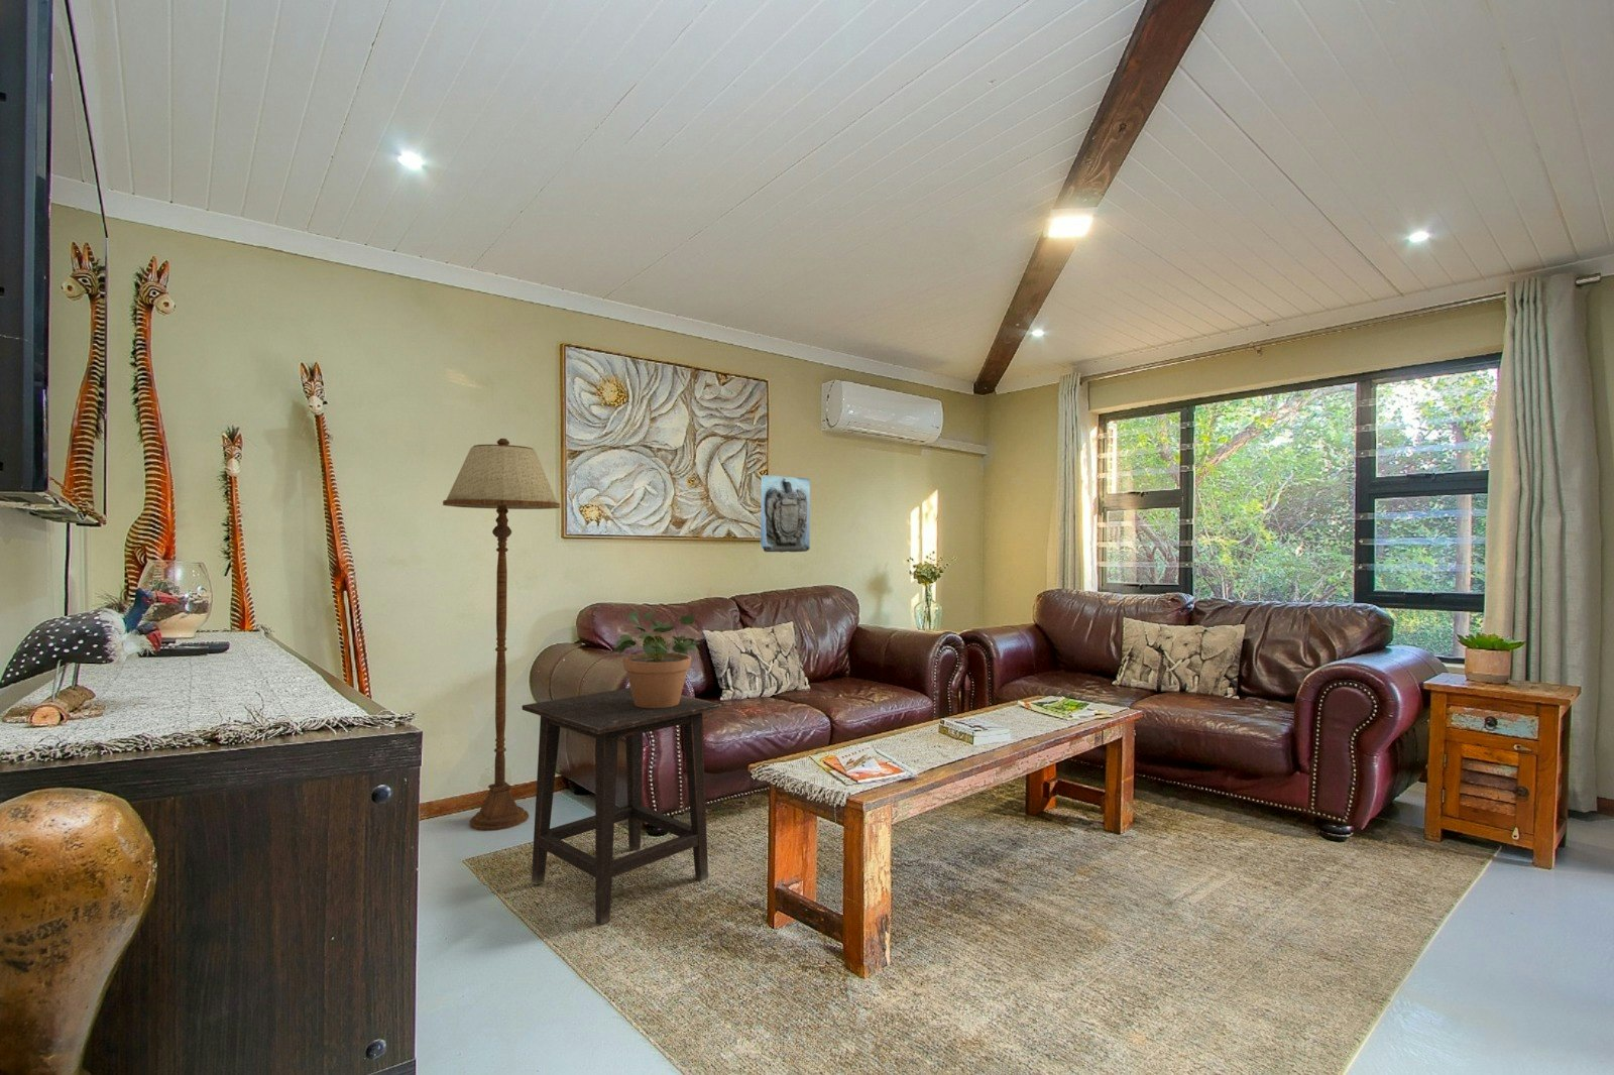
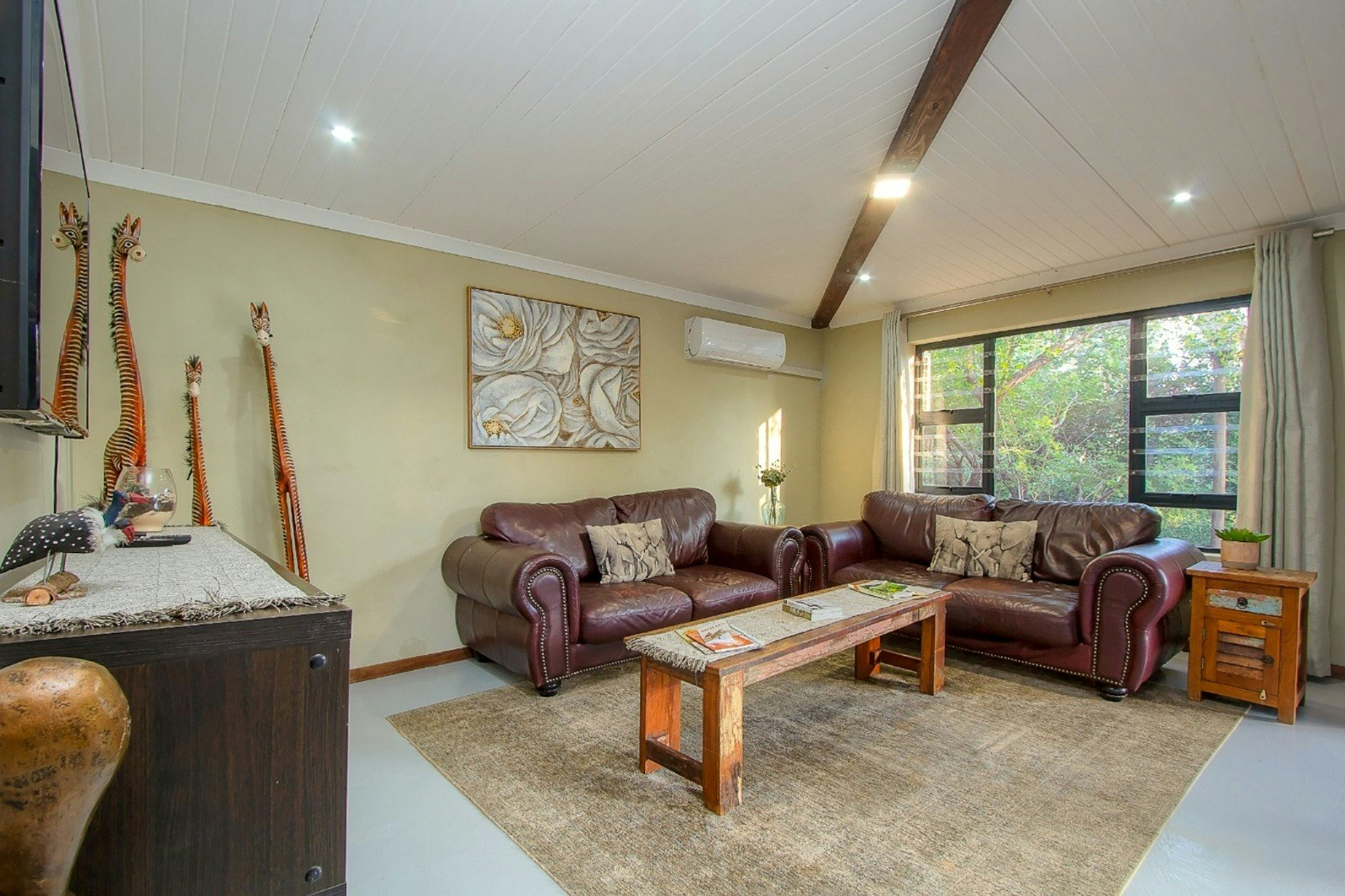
- side table (628, 793)
- wall sculpture (788, 514)
- potted plant (652, 656)
- floor lamp (502, 629)
